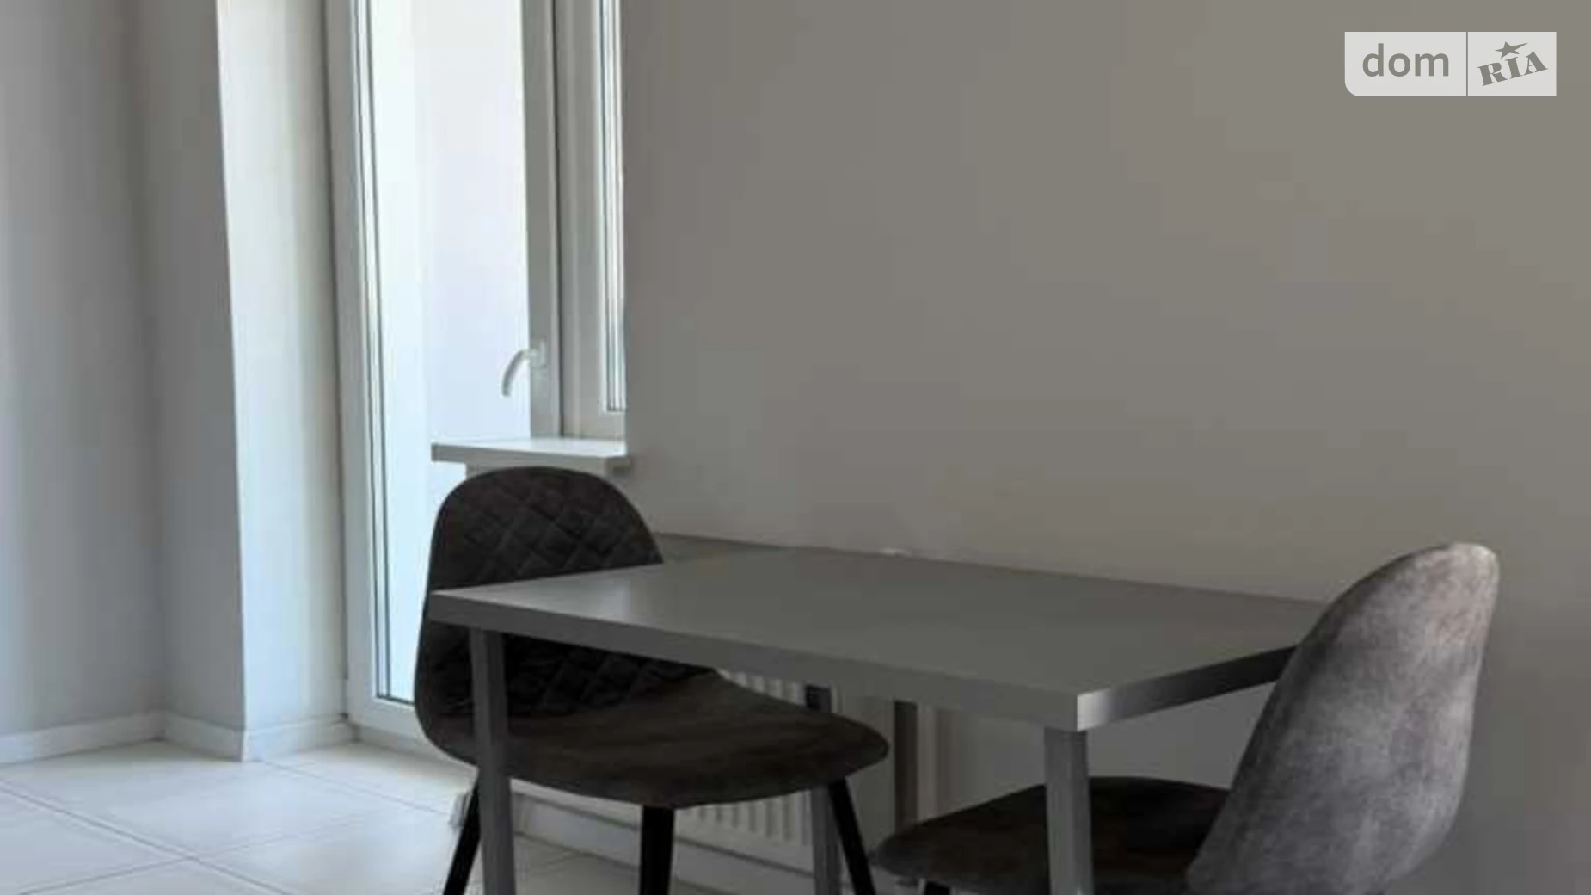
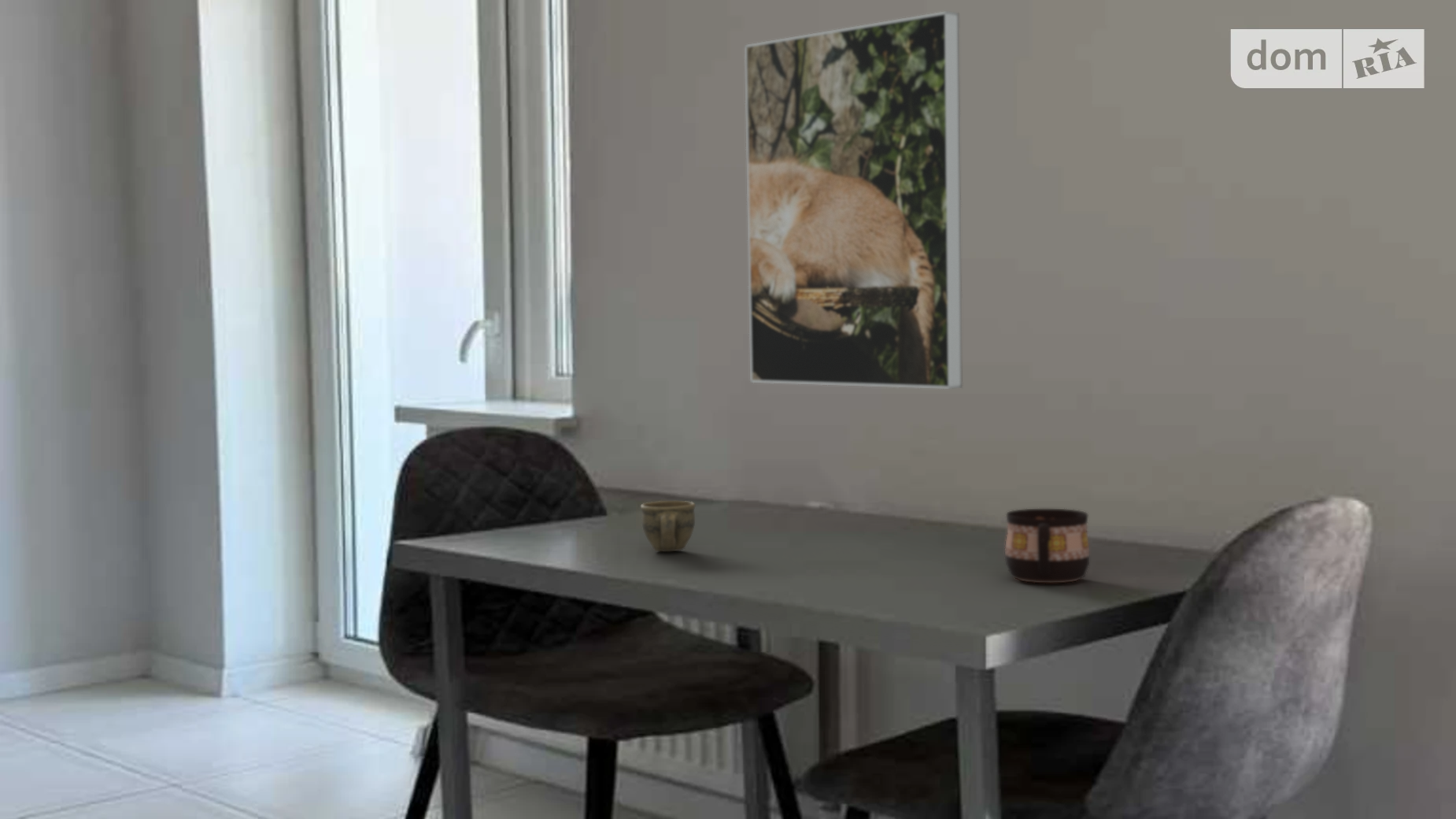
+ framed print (848, 209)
+ cup (1044, 547)
+ cup (666, 528)
